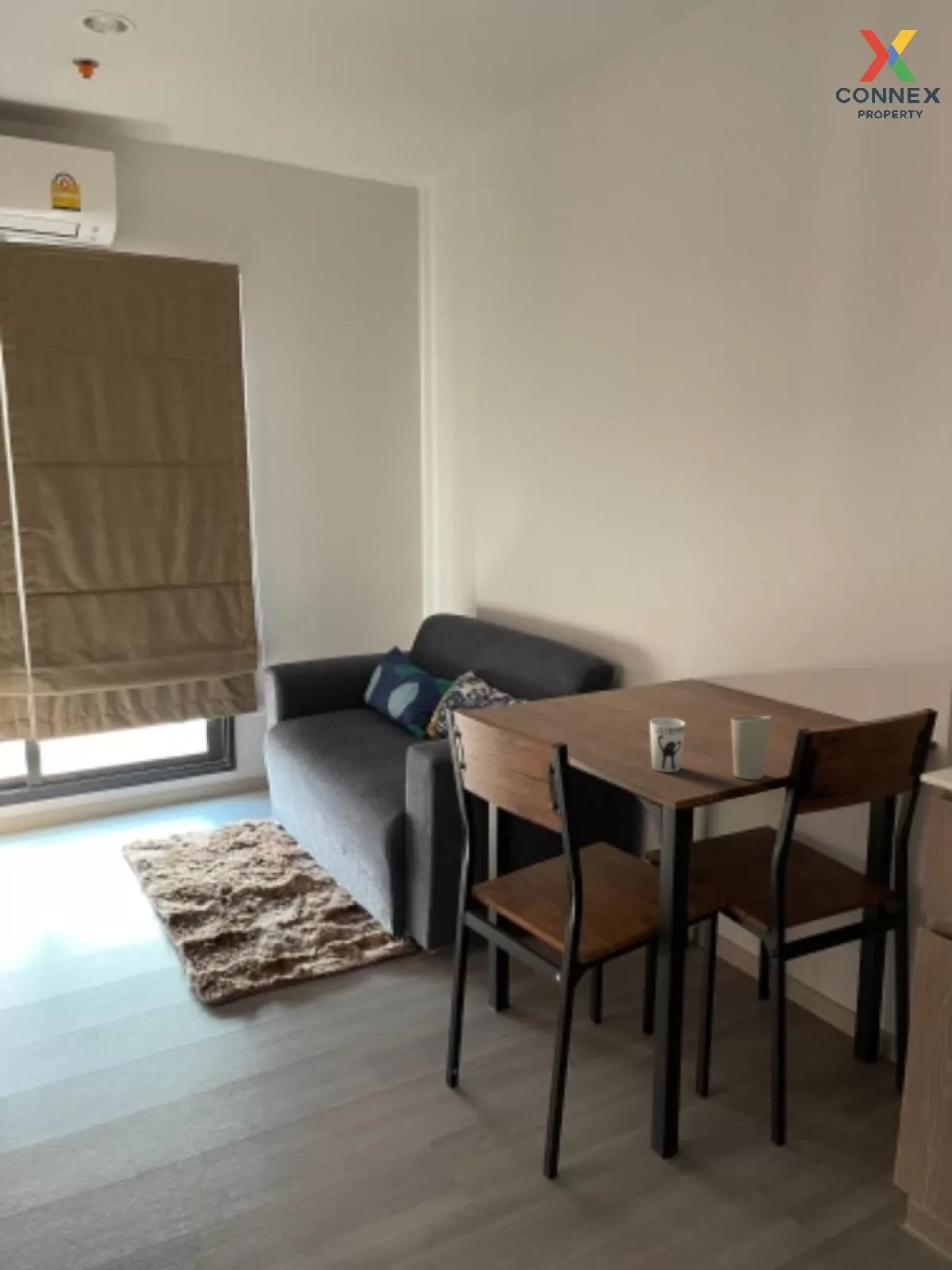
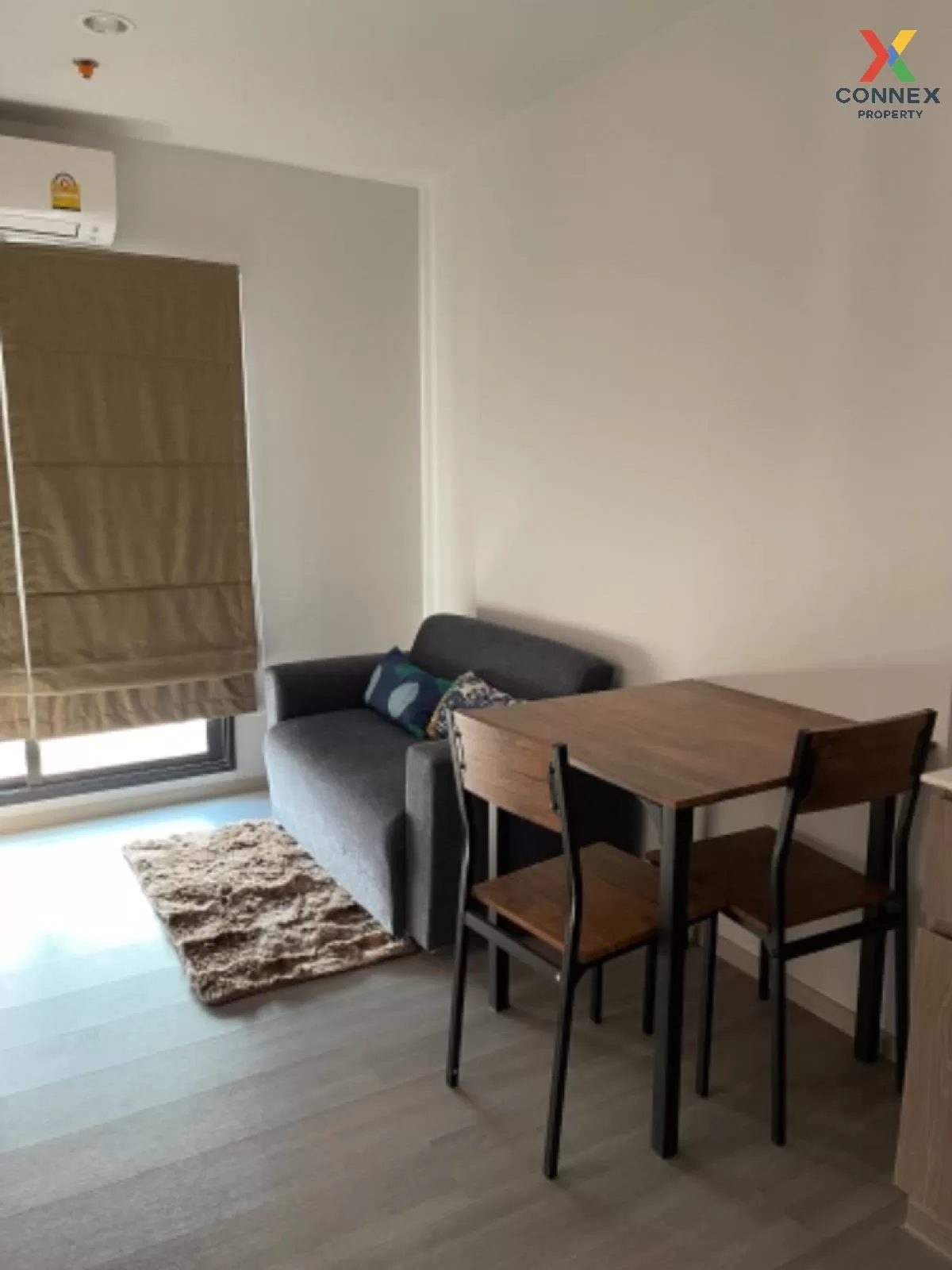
- cup (666, 745)
- cup (750, 745)
